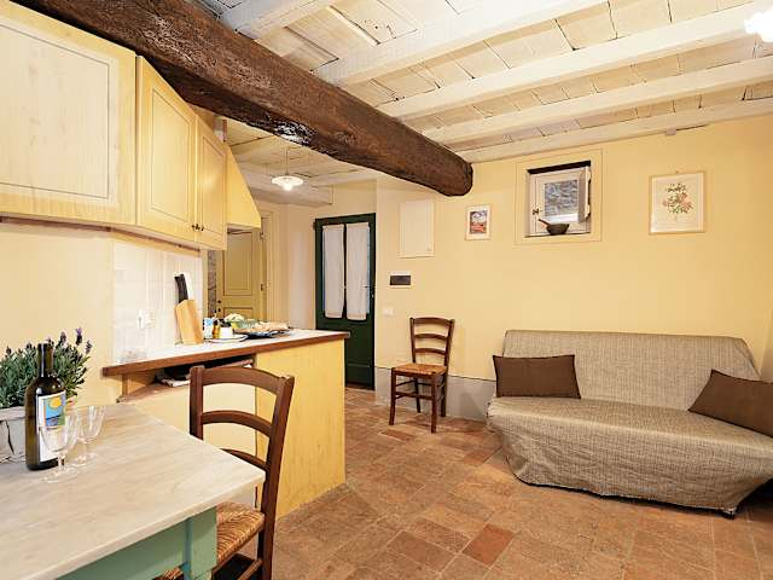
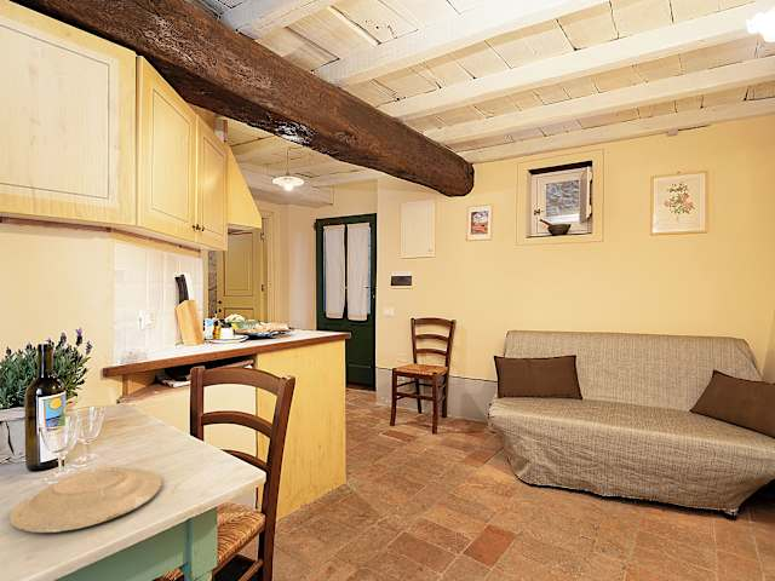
+ plate (91, 488)
